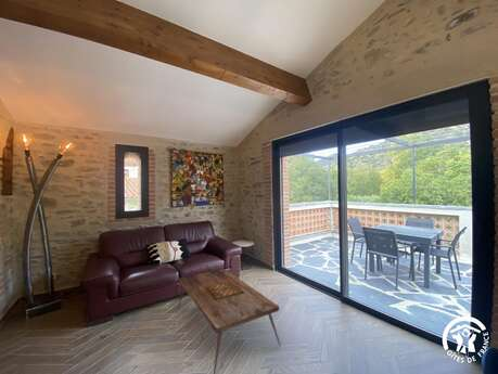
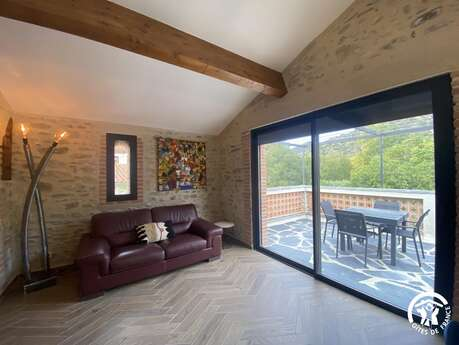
- coffee table (221, 305)
